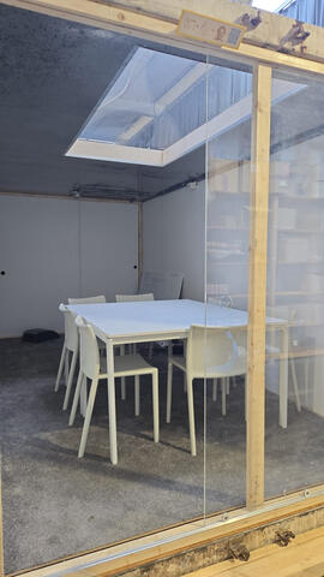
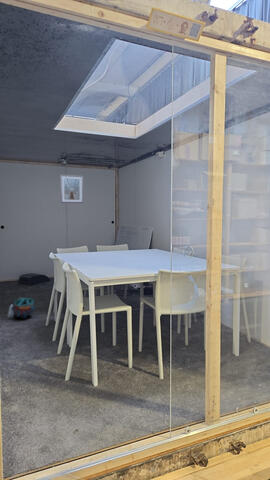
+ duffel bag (22, 308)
+ picture frame (71, 189)
